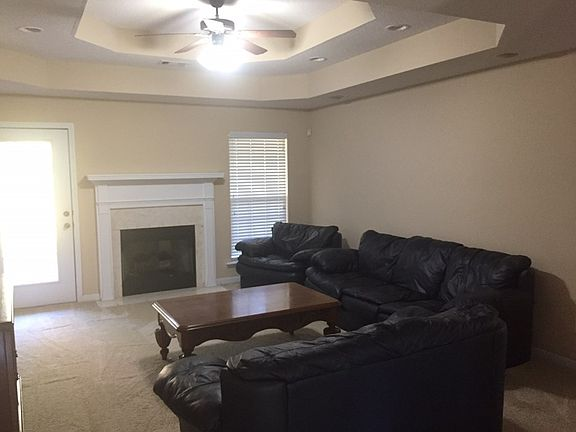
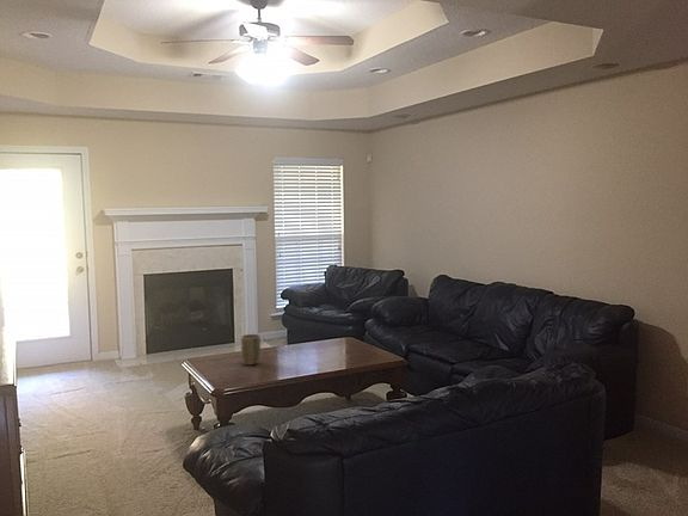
+ plant pot (251, 349)
